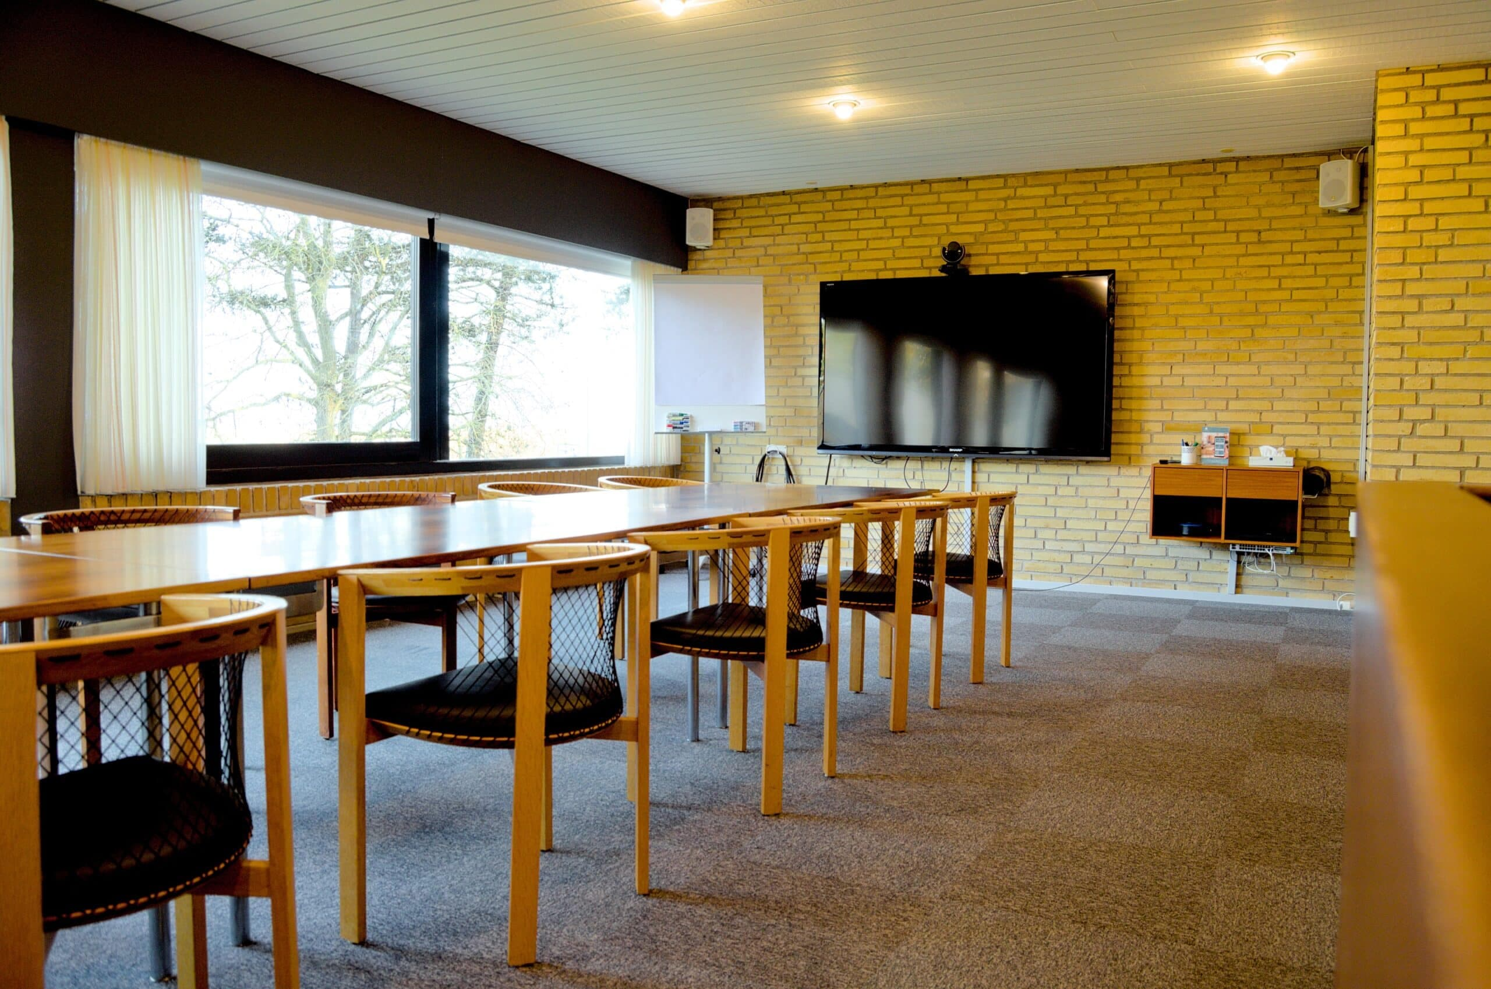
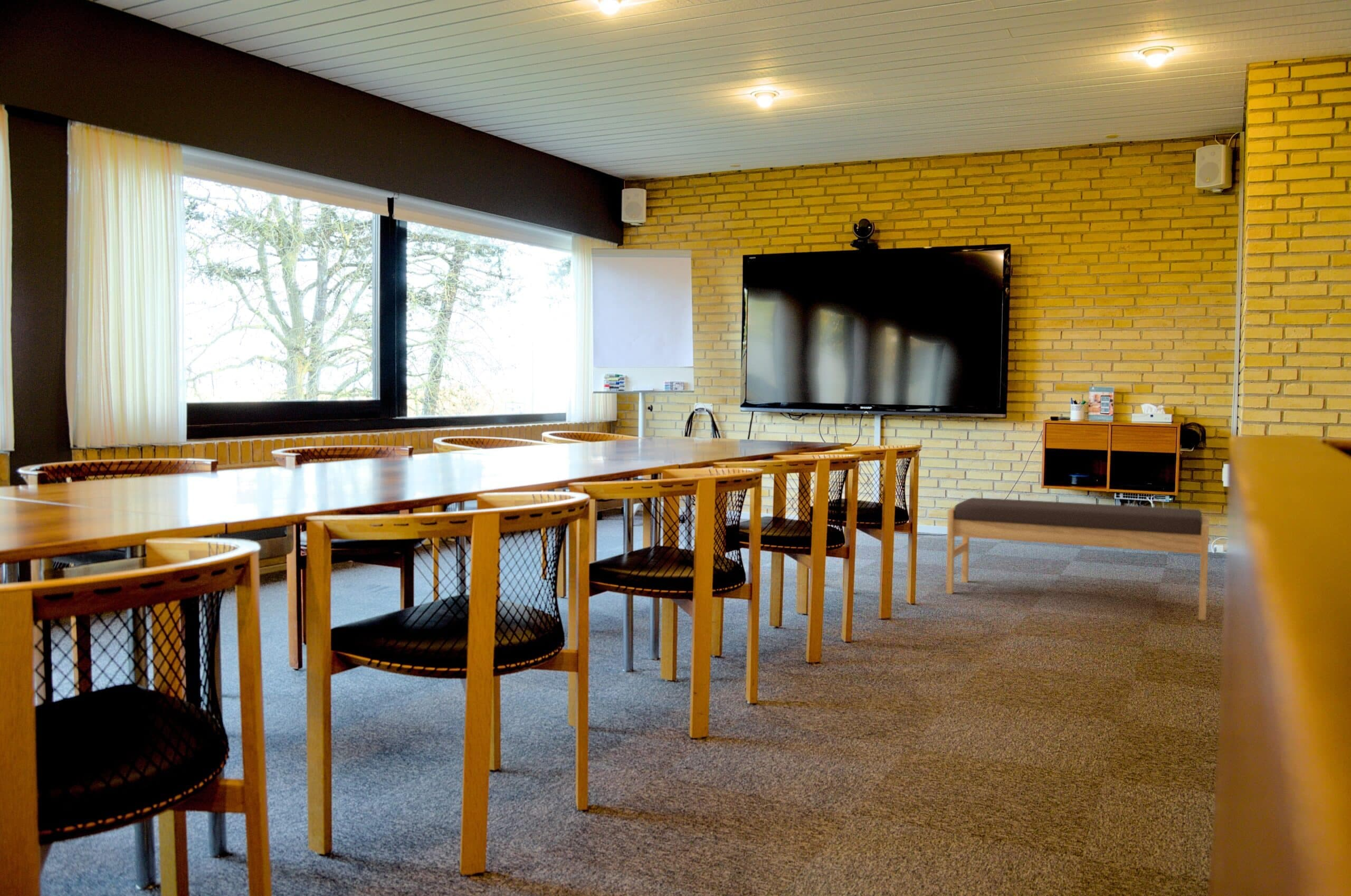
+ bench (1074, 545)
